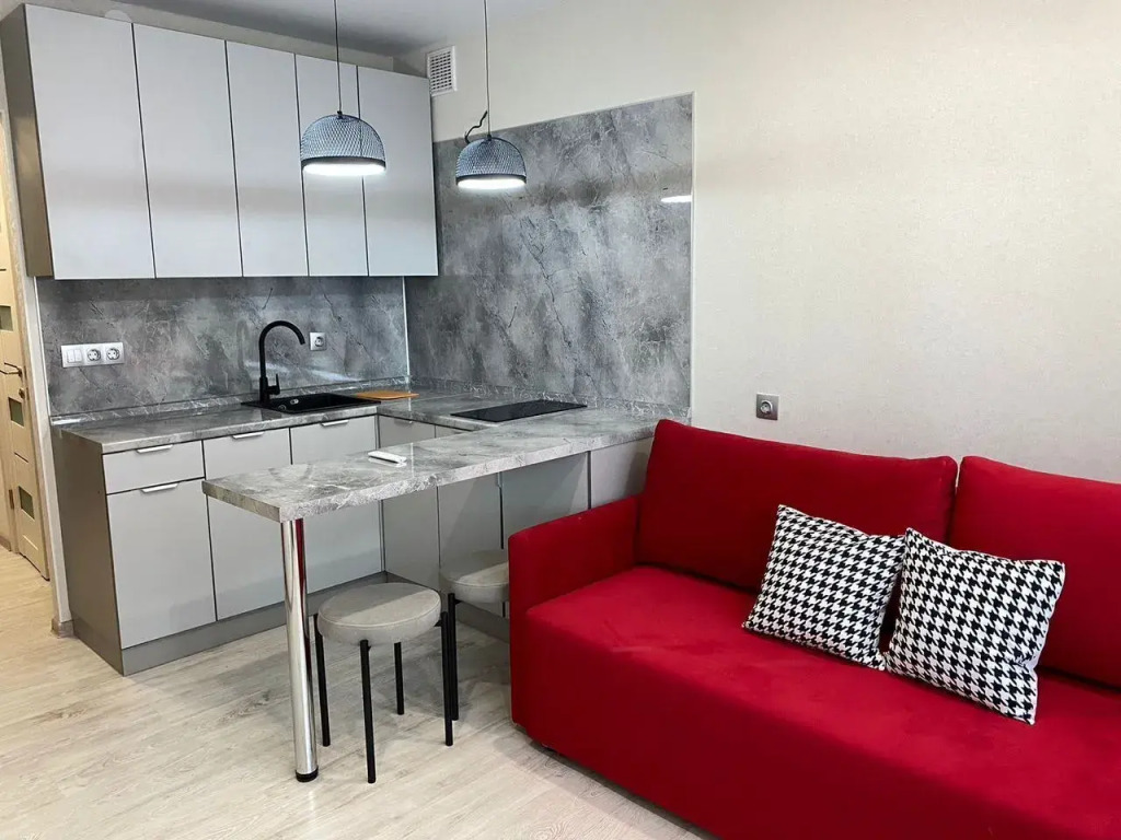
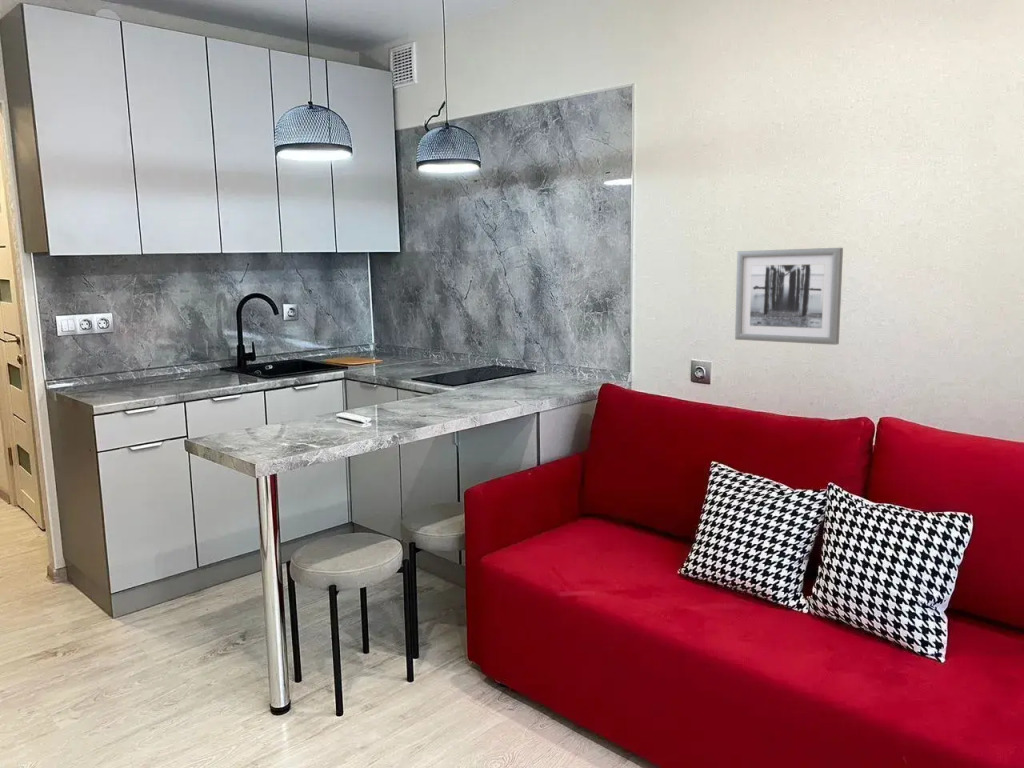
+ wall art (786, 296)
